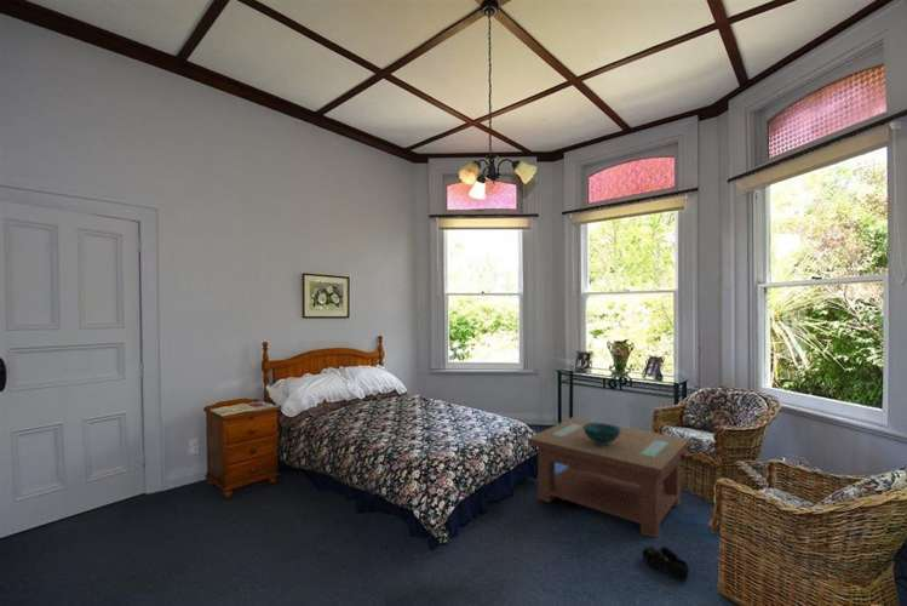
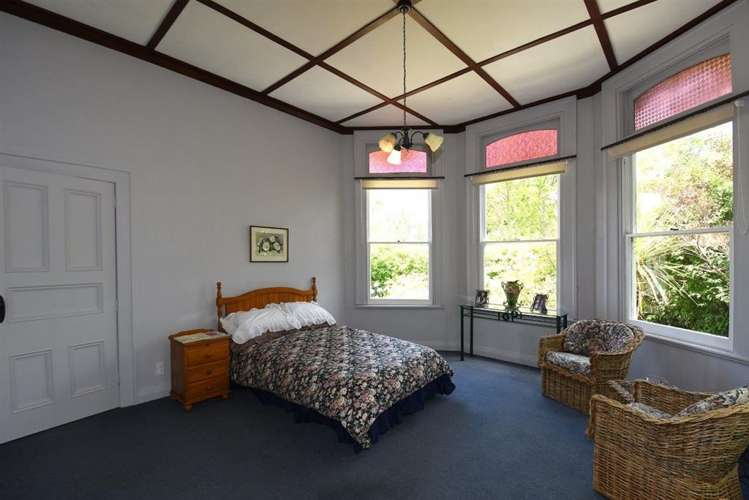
- shoe (664, 559)
- coffee table (608, 469)
- decorative bowl (601, 434)
